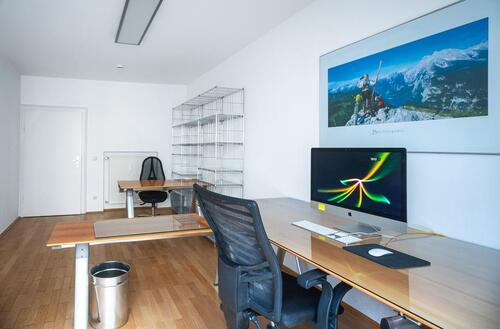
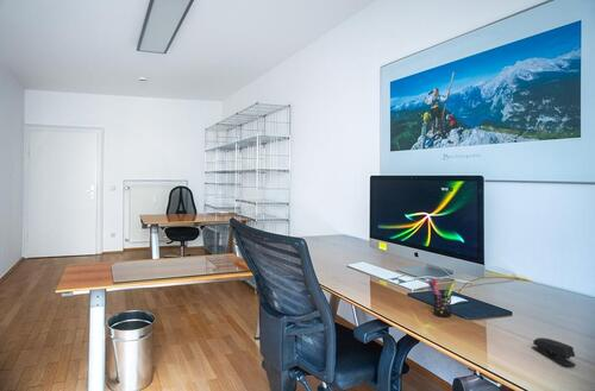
+ pen holder (441, 296)
+ stapler (552, 347)
